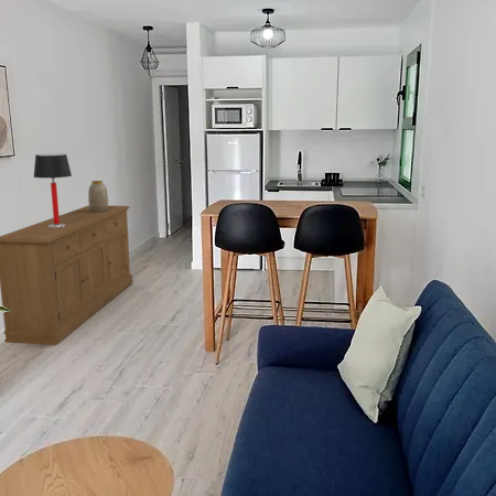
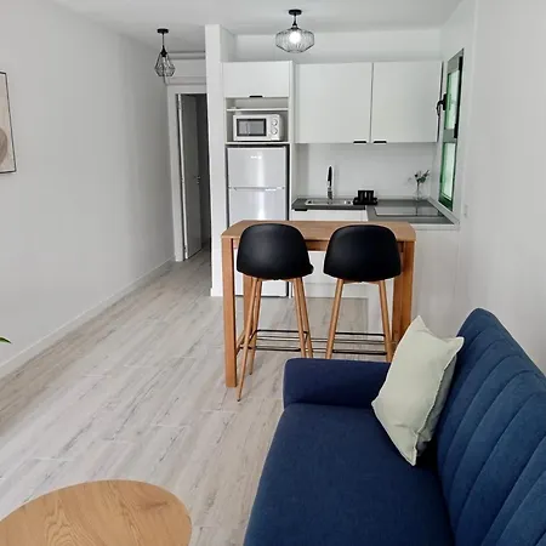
- vase (98, 195)
- table lamp (54, 190)
- sideboard (76, 265)
